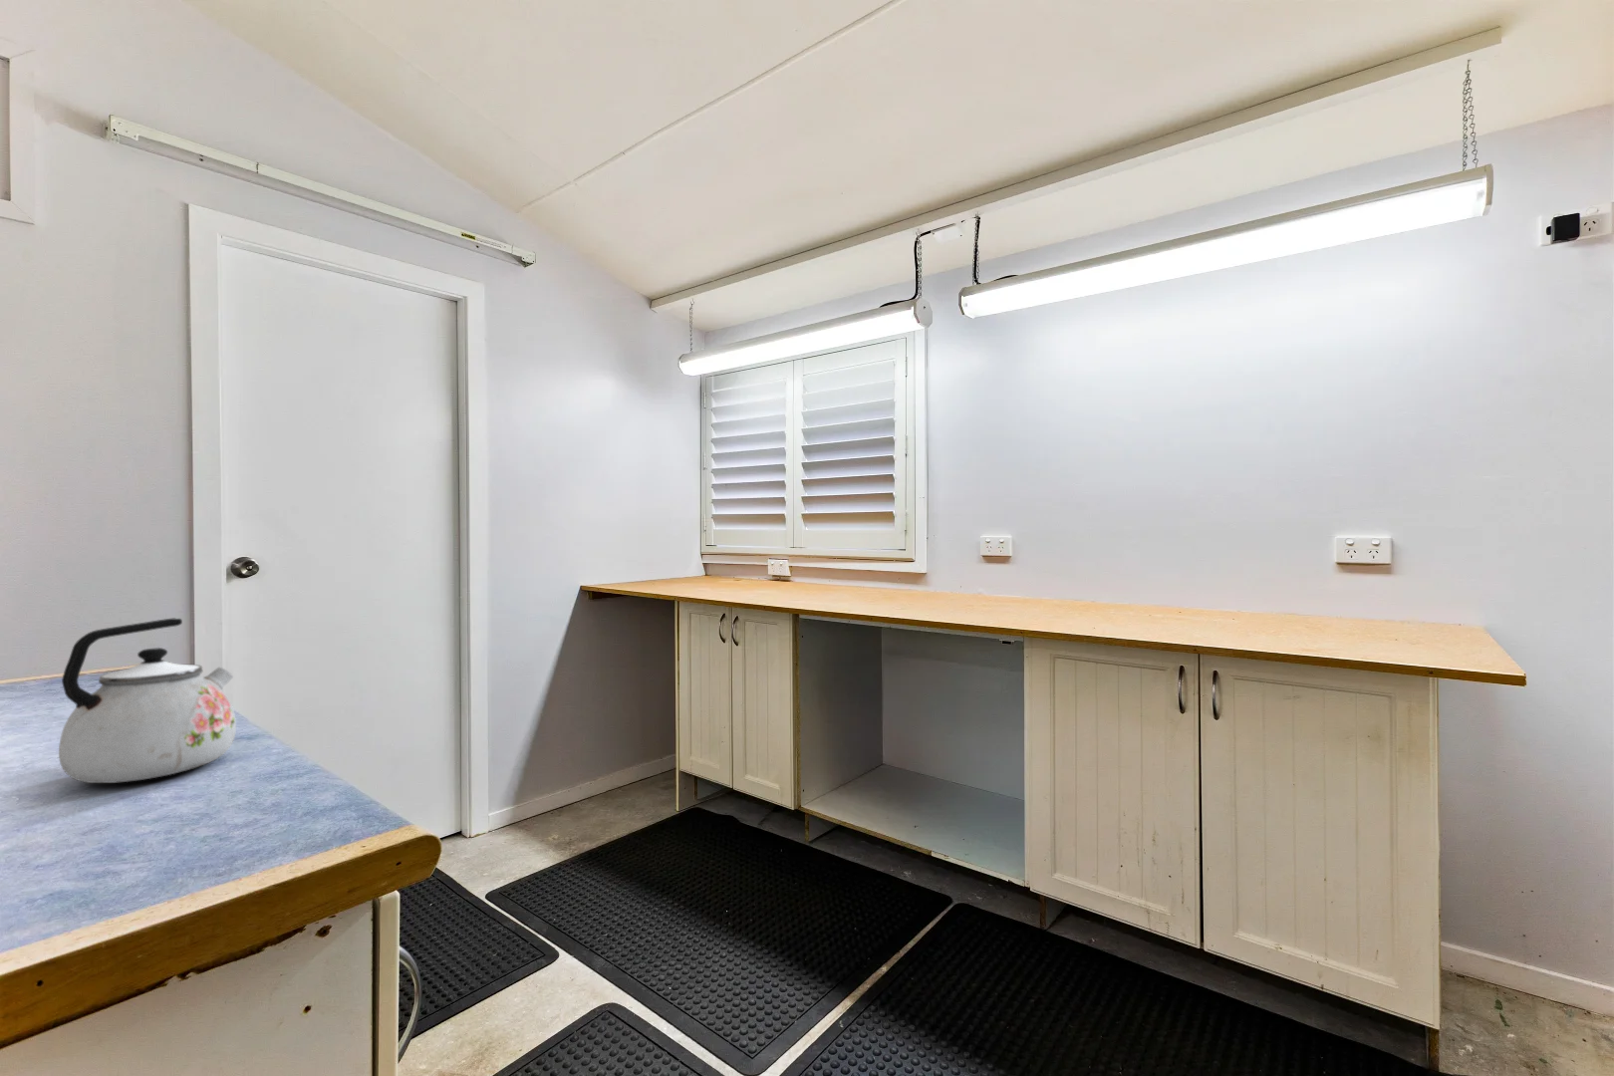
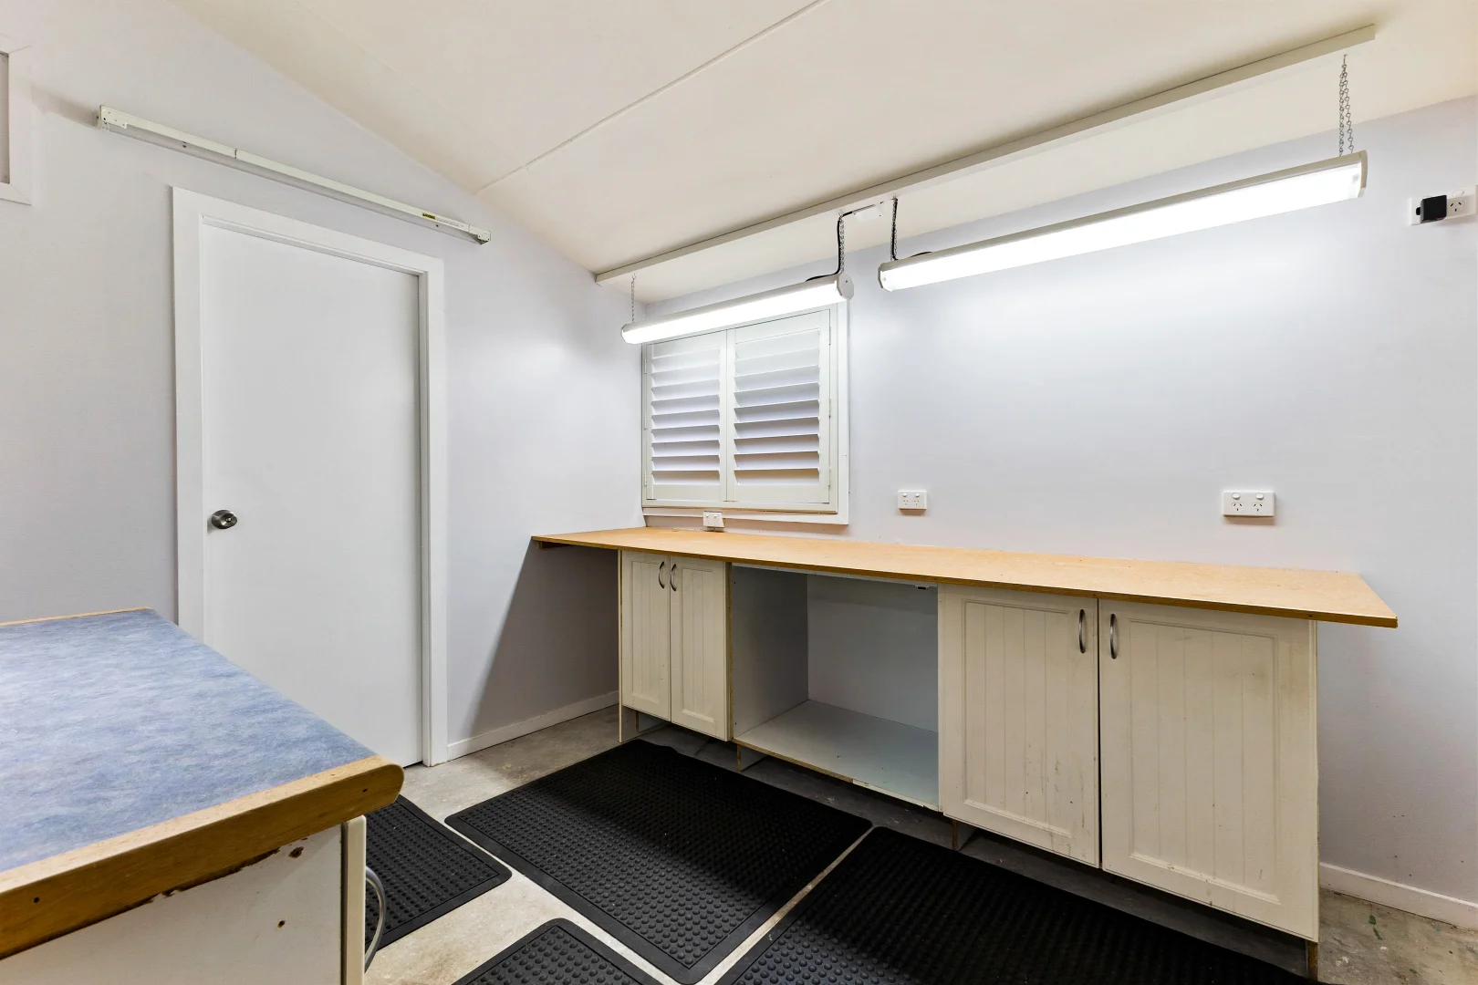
- kettle (155, 694)
